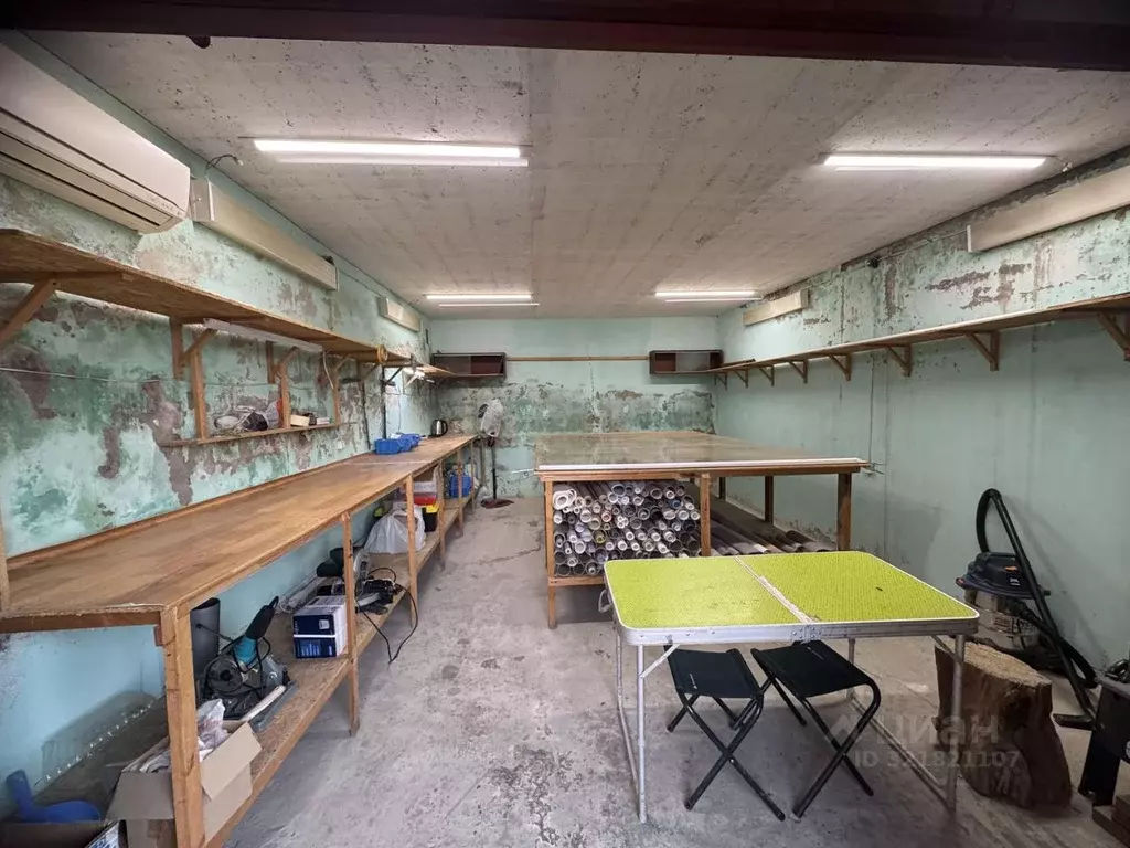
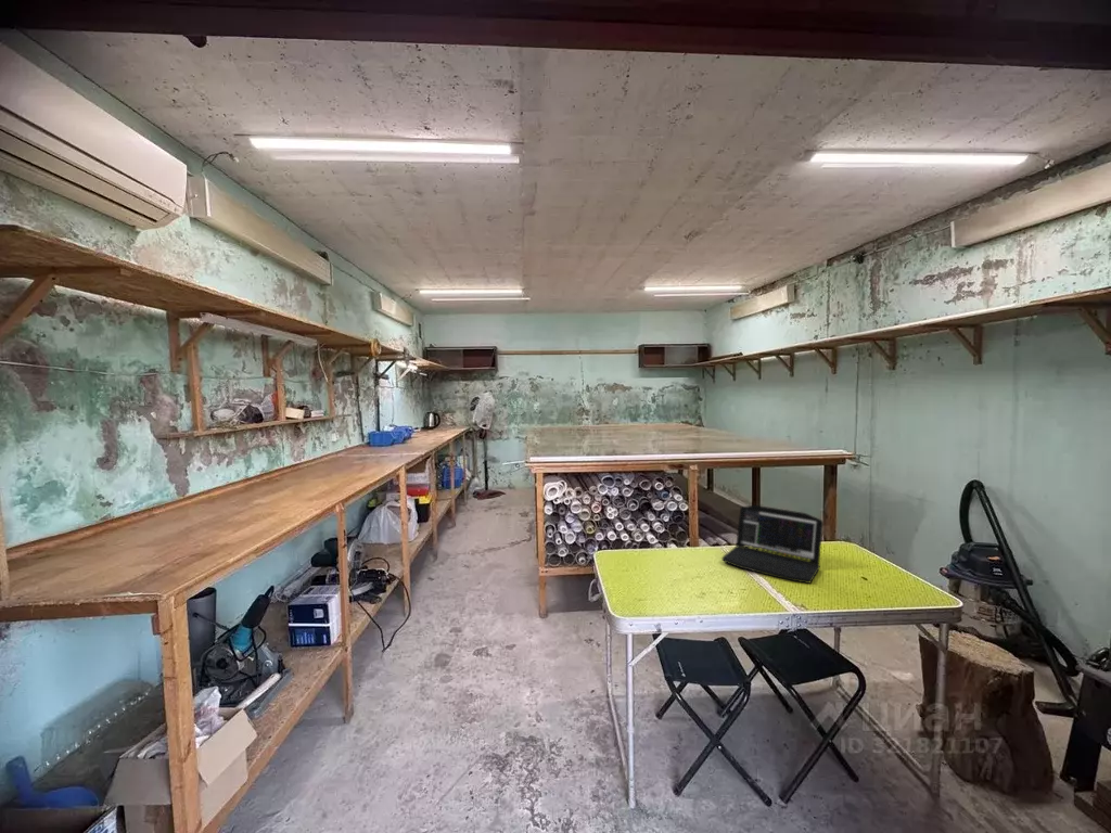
+ laptop (770, 539)
